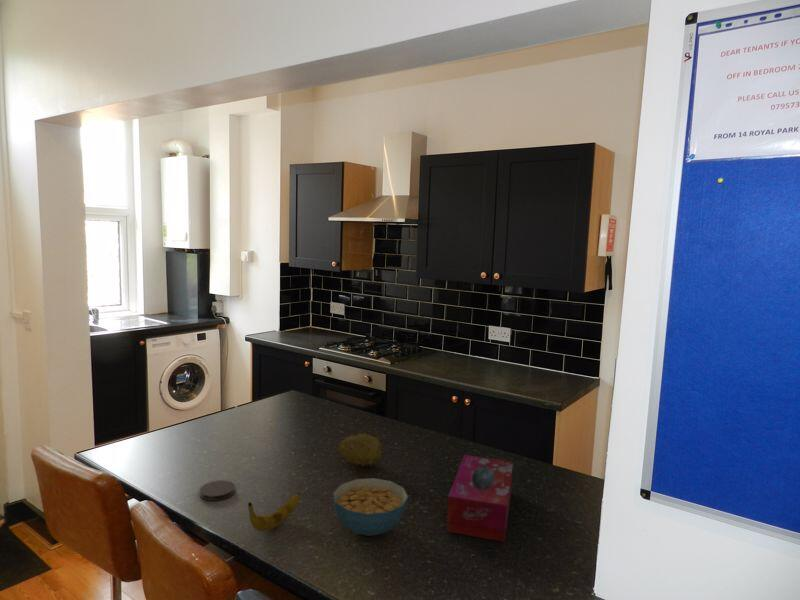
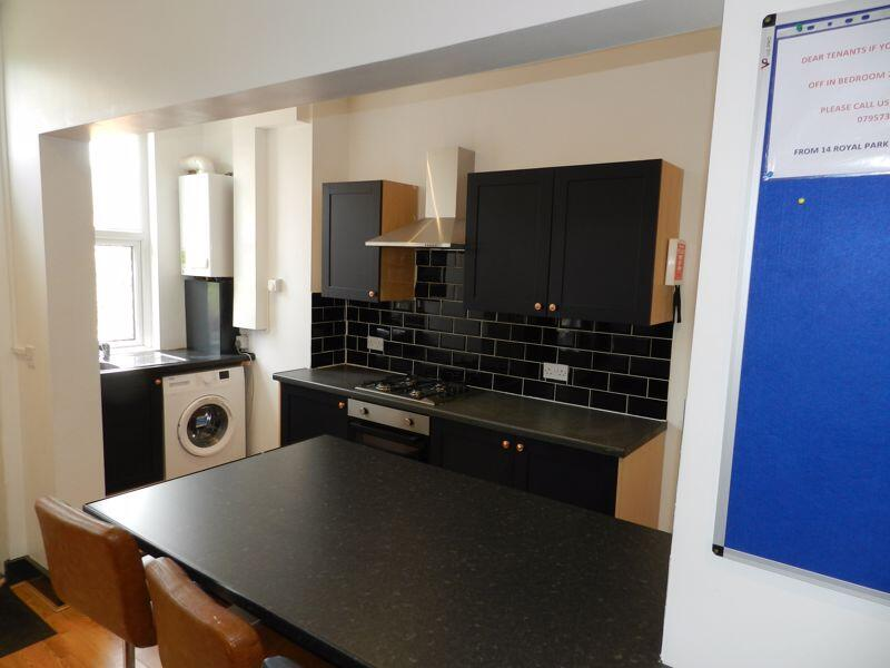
- cereal bowl (370, 512)
- coaster (217, 490)
- fruit (359, 448)
- banana (278, 509)
- tissue box (482, 493)
